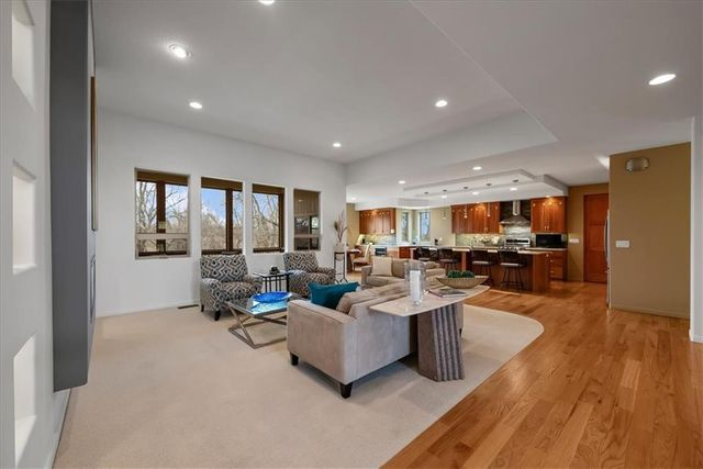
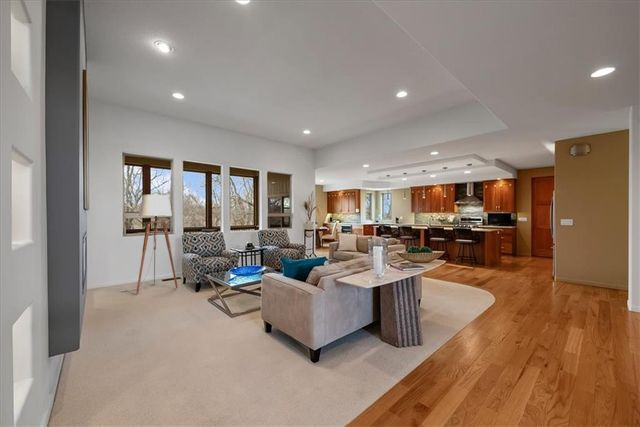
+ floor lamp (147, 240)
